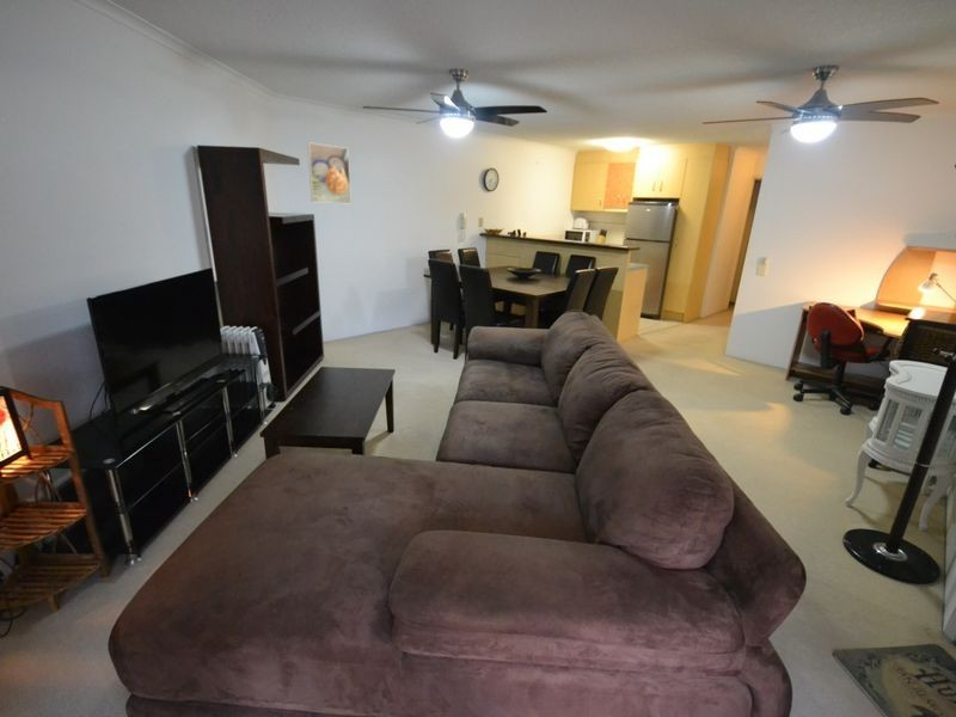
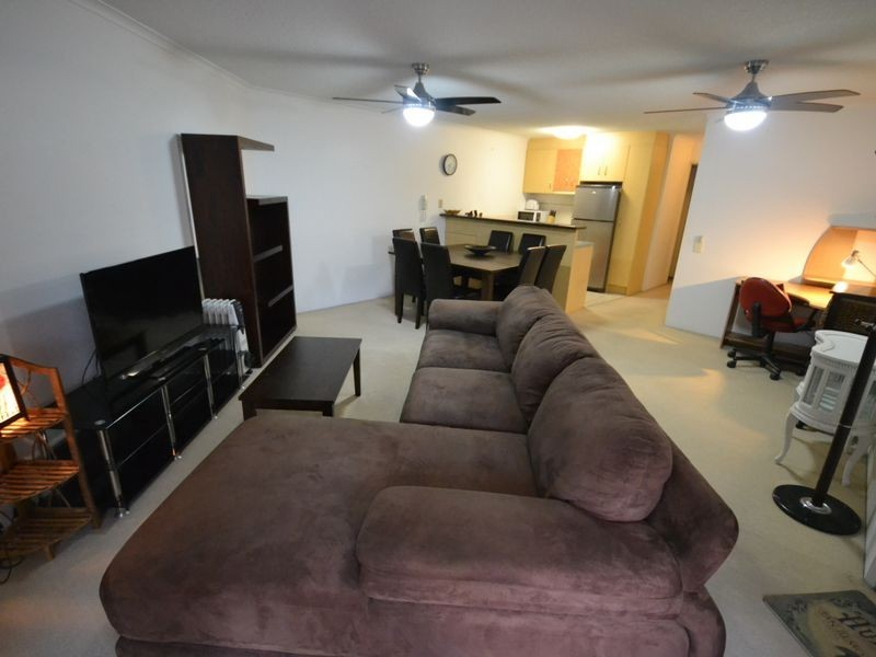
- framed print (330, 174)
